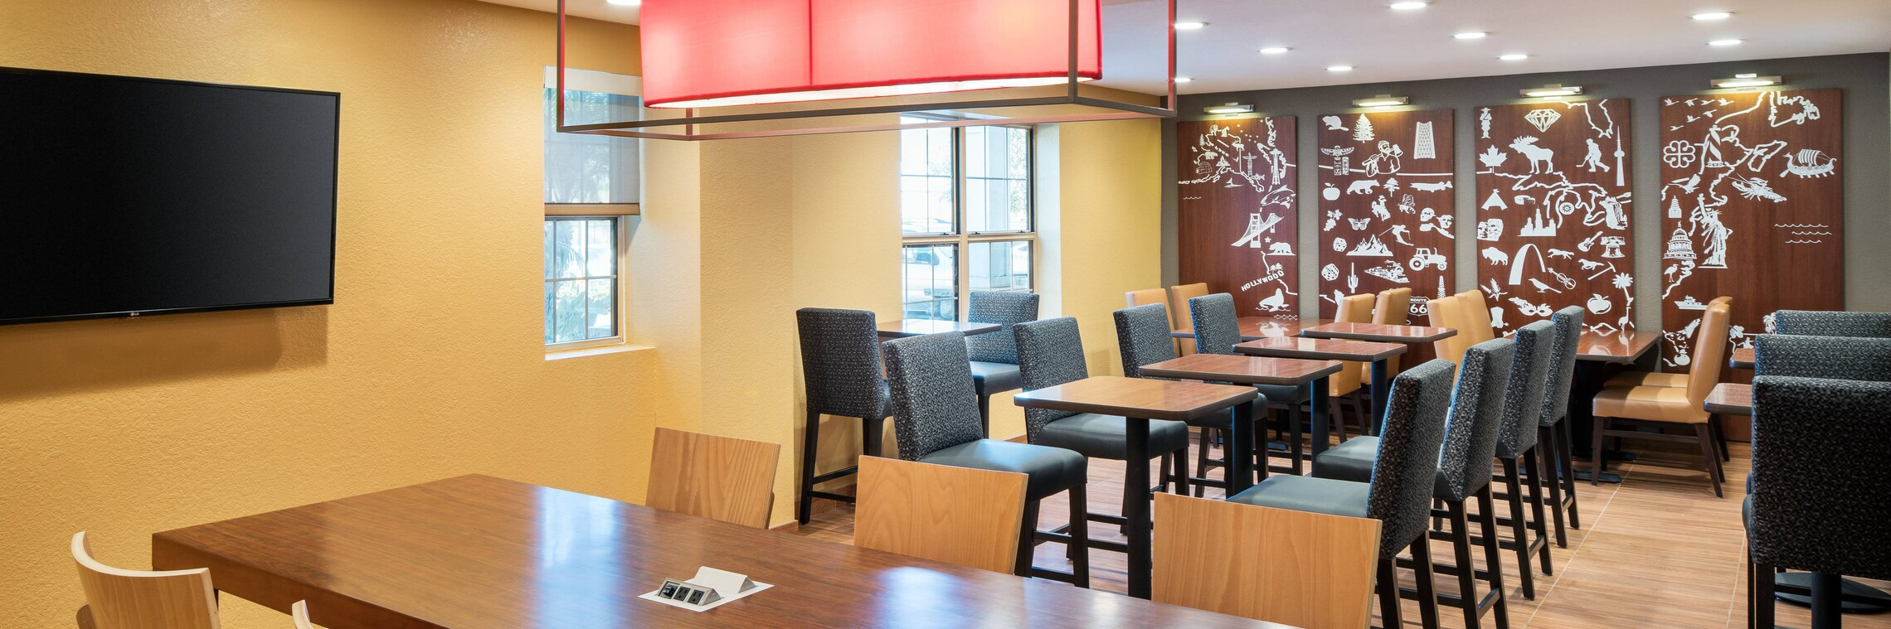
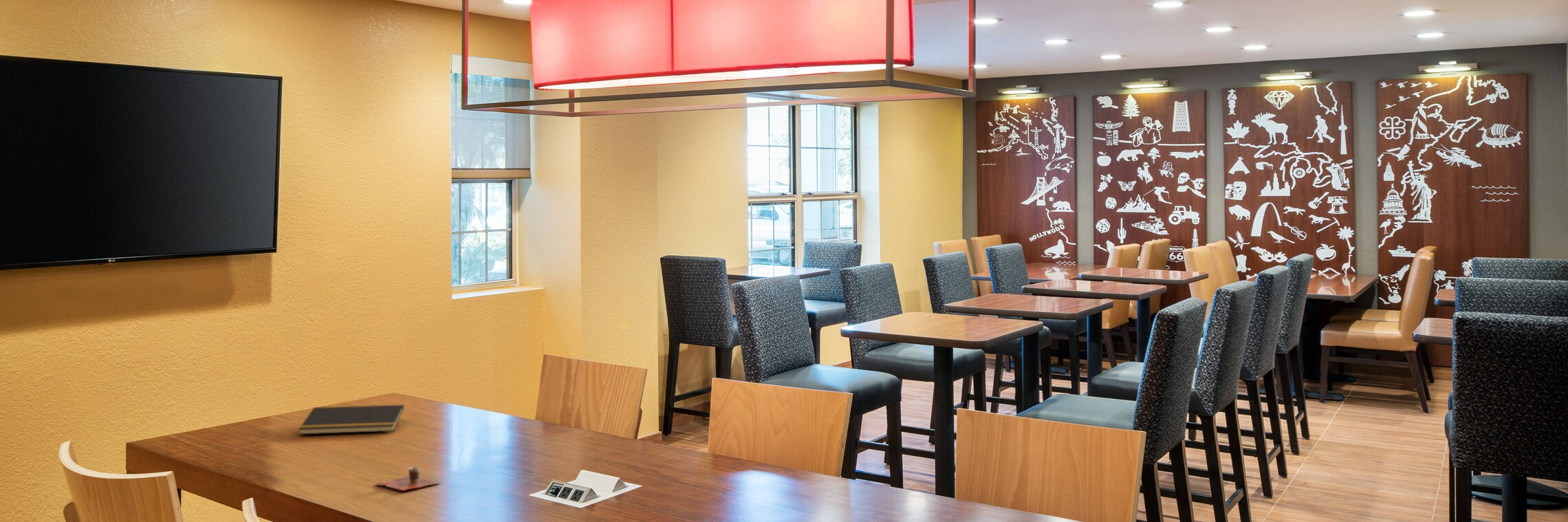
+ notepad (353, 419)
+ cup (407, 477)
